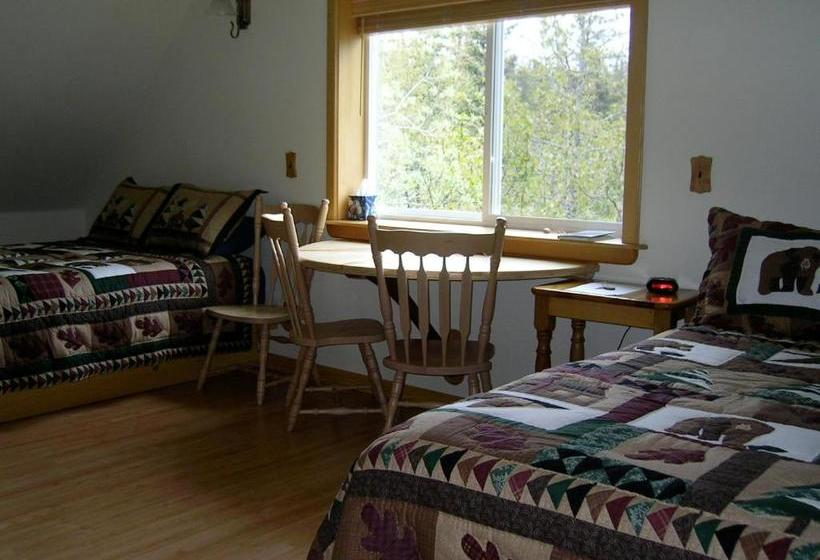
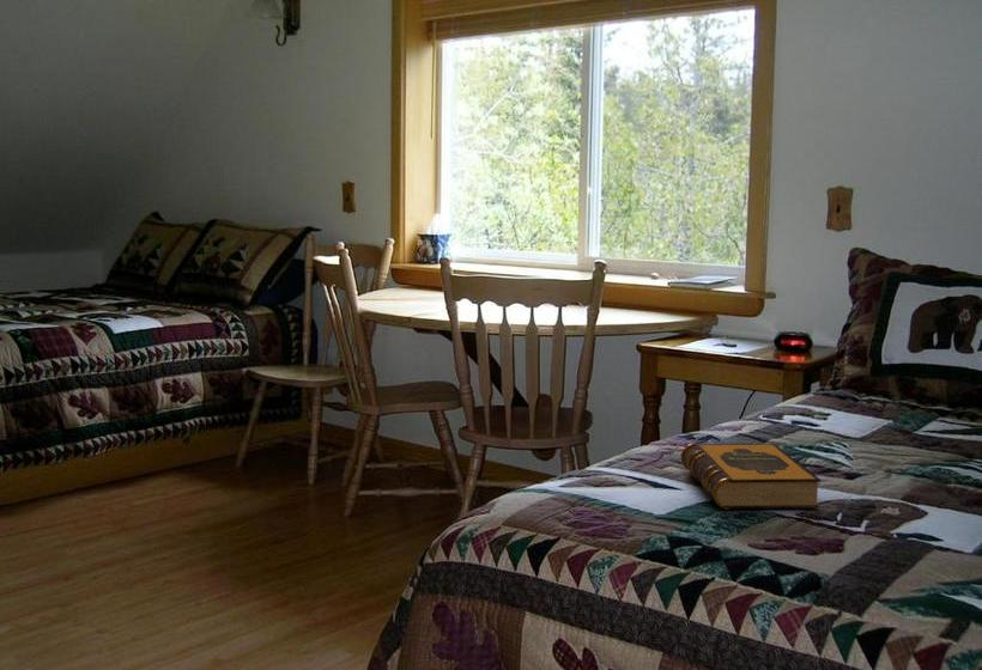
+ hardback book (745, 474)
